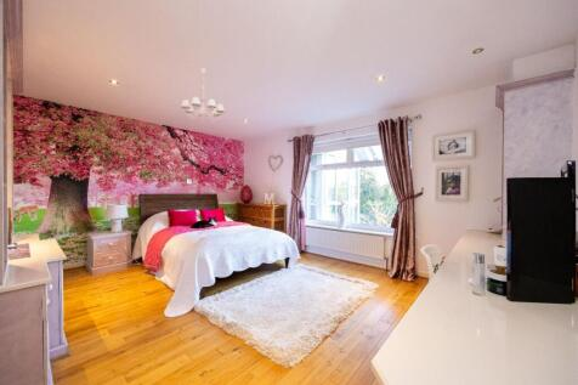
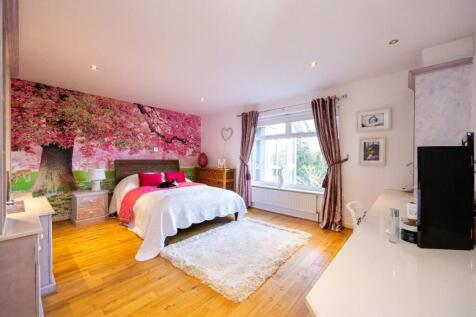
- chandelier (203, 94)
